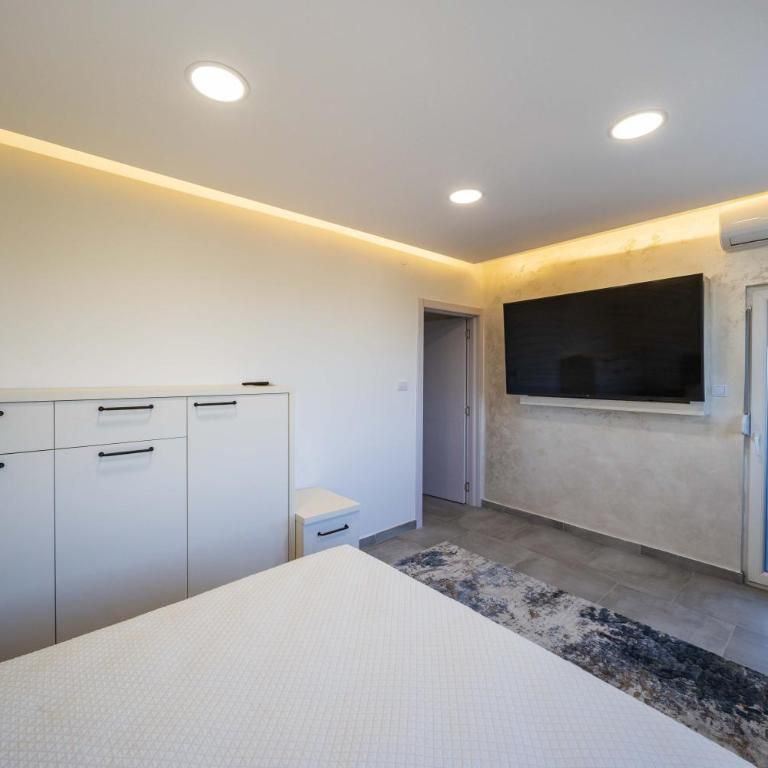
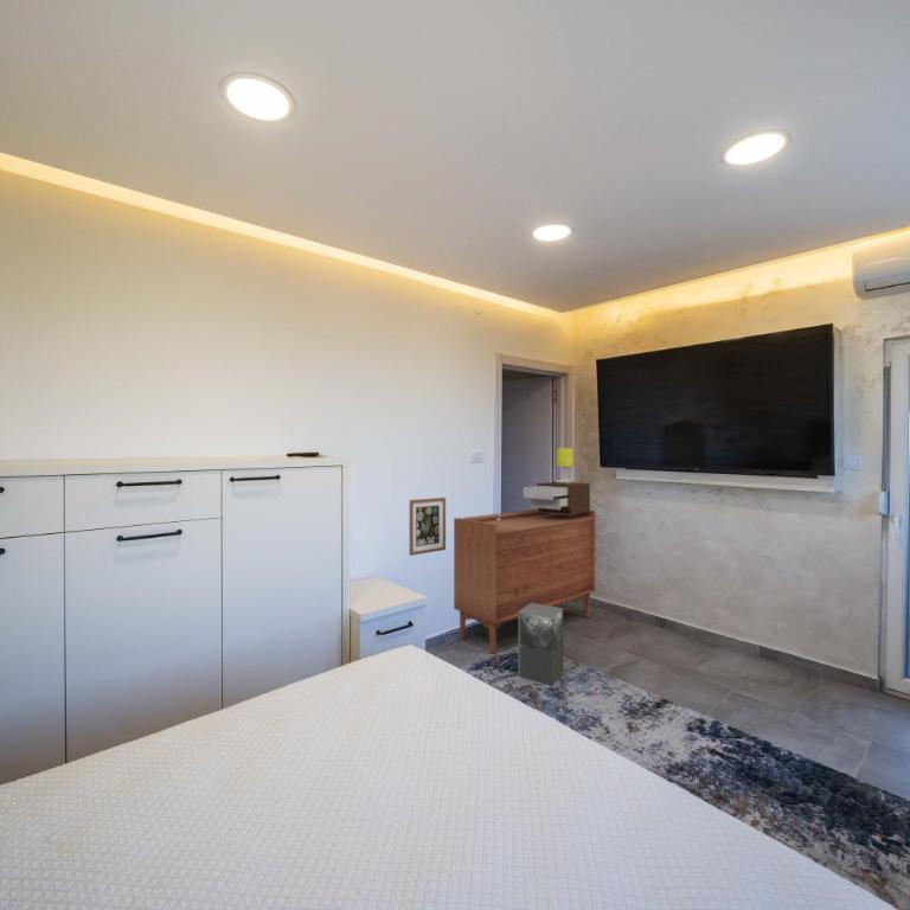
+ sideboard (528, 570)
+ wall art (428, 525)
+ speaker (540, 641)
+ table lamp (556, 486)
